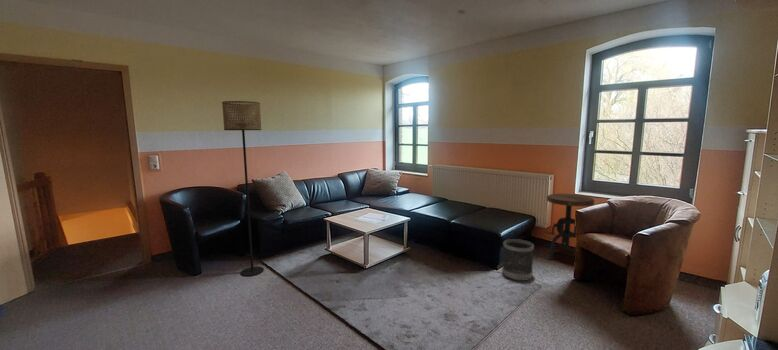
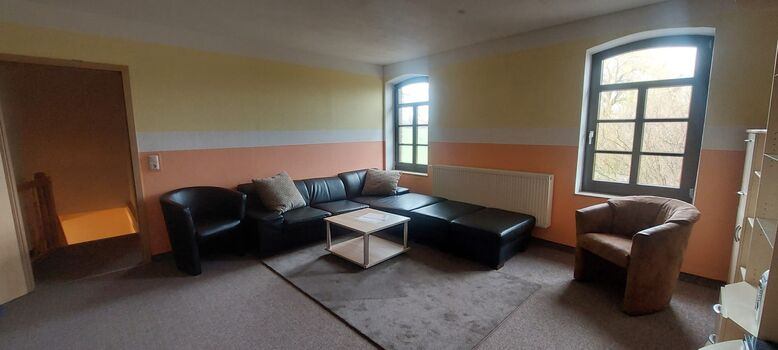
- wastebasket (517, 259)
- floor lamp (247, 190)
- side table (568, 227)
